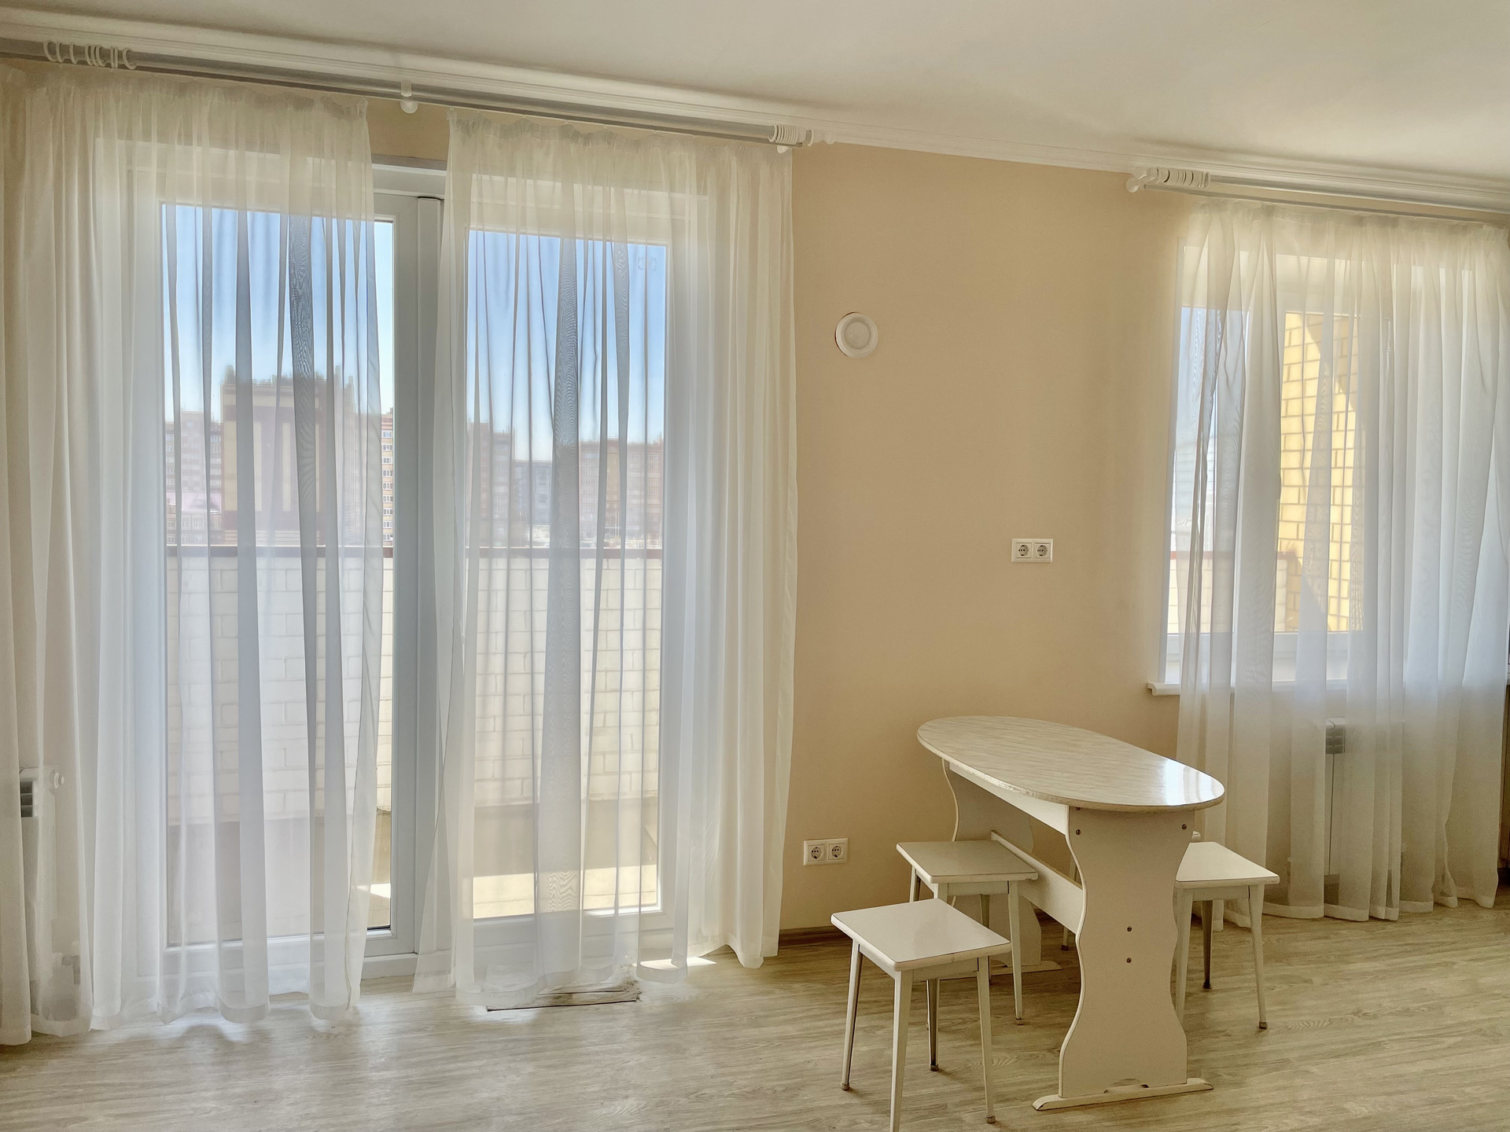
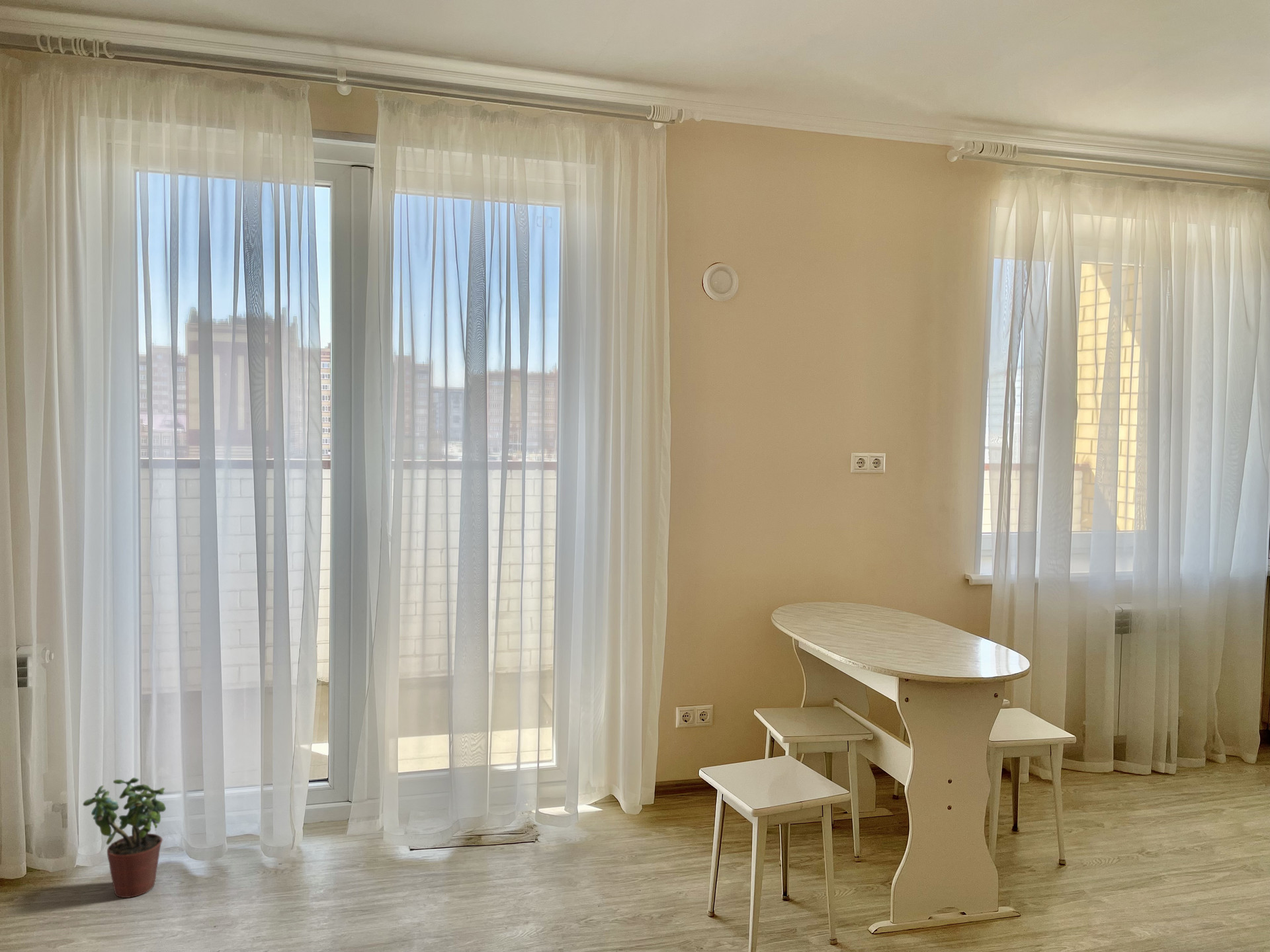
+ potted plant (132, 832)
